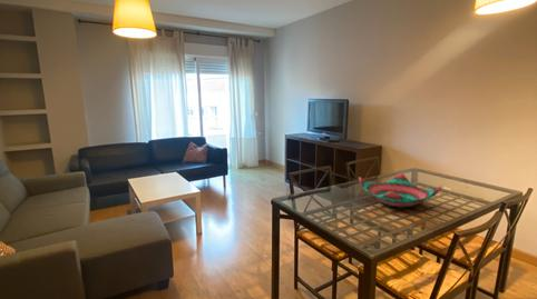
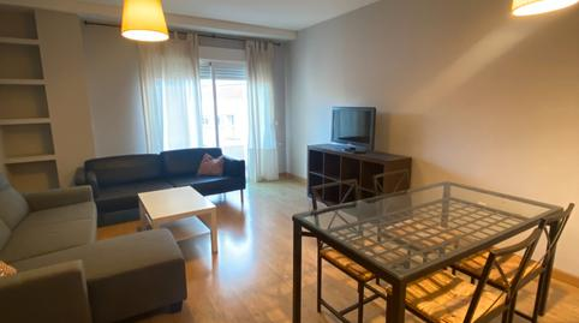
- decorative bowl (397, 191)
